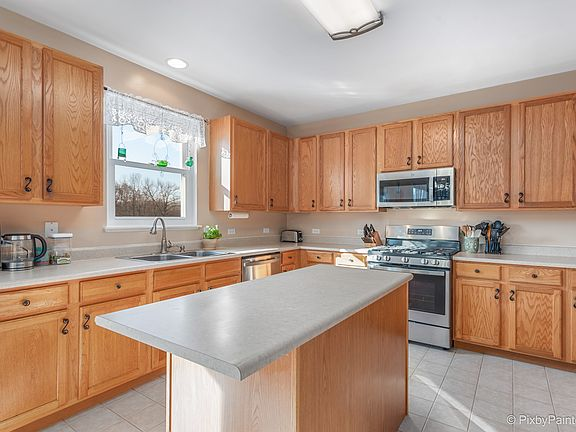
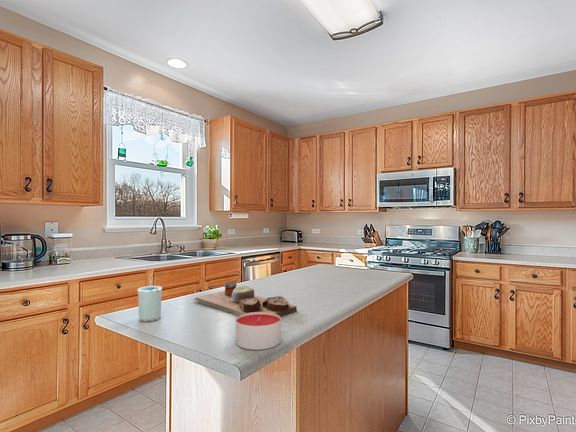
+ cutting board (243, 297)
+ cup (150, 300)
+ candle (258, 328)
